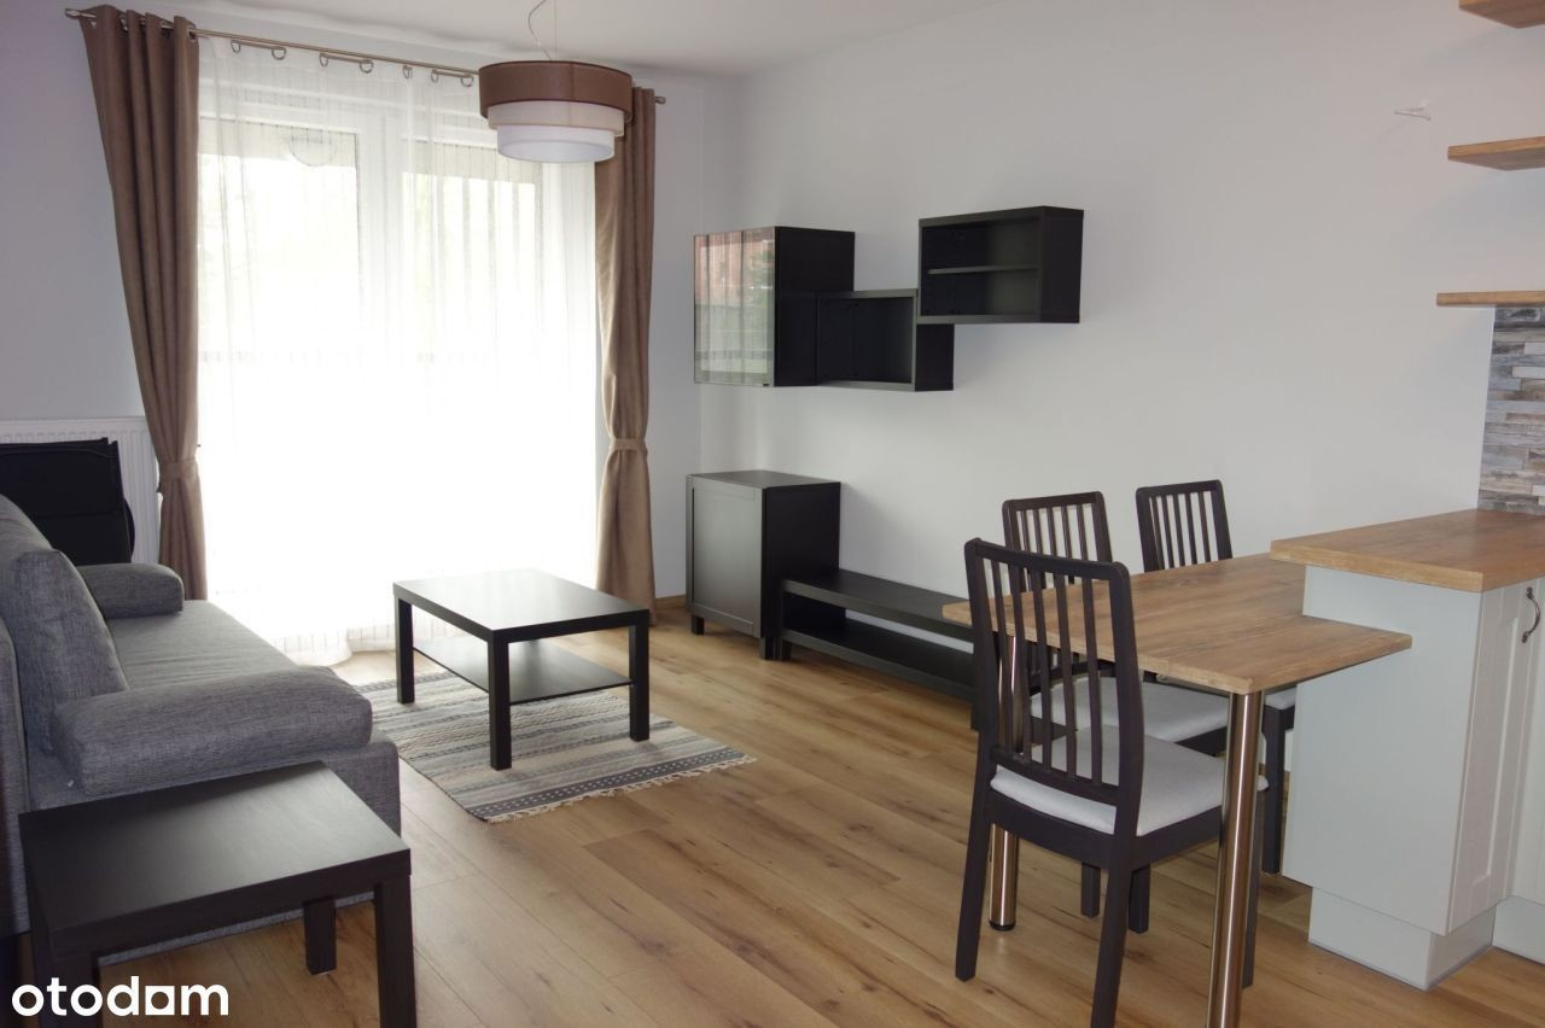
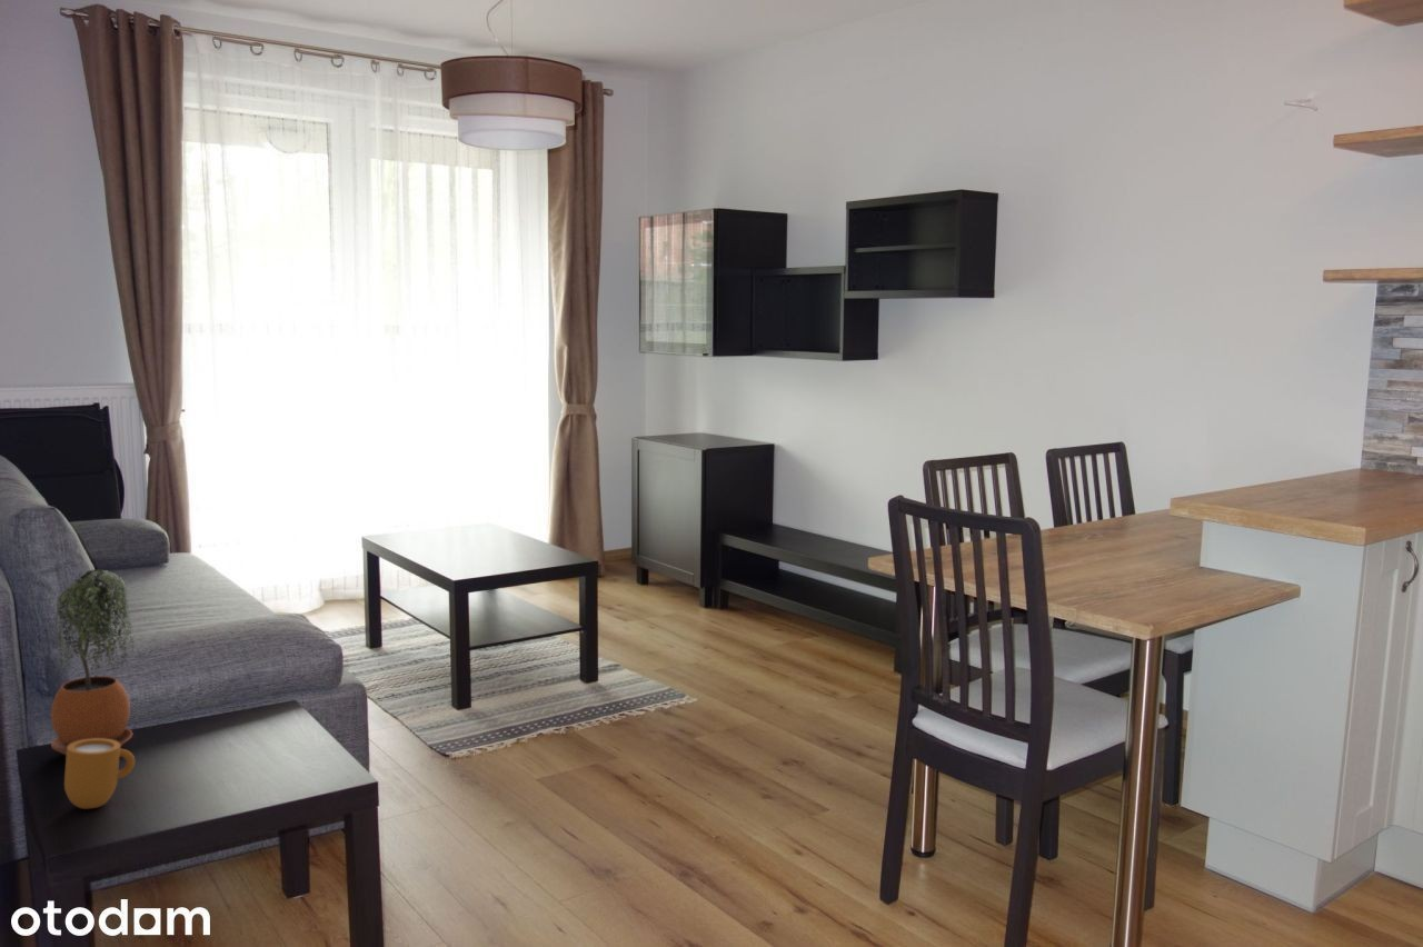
+ mug (100, 772)
+ potted plant (96, 660)
